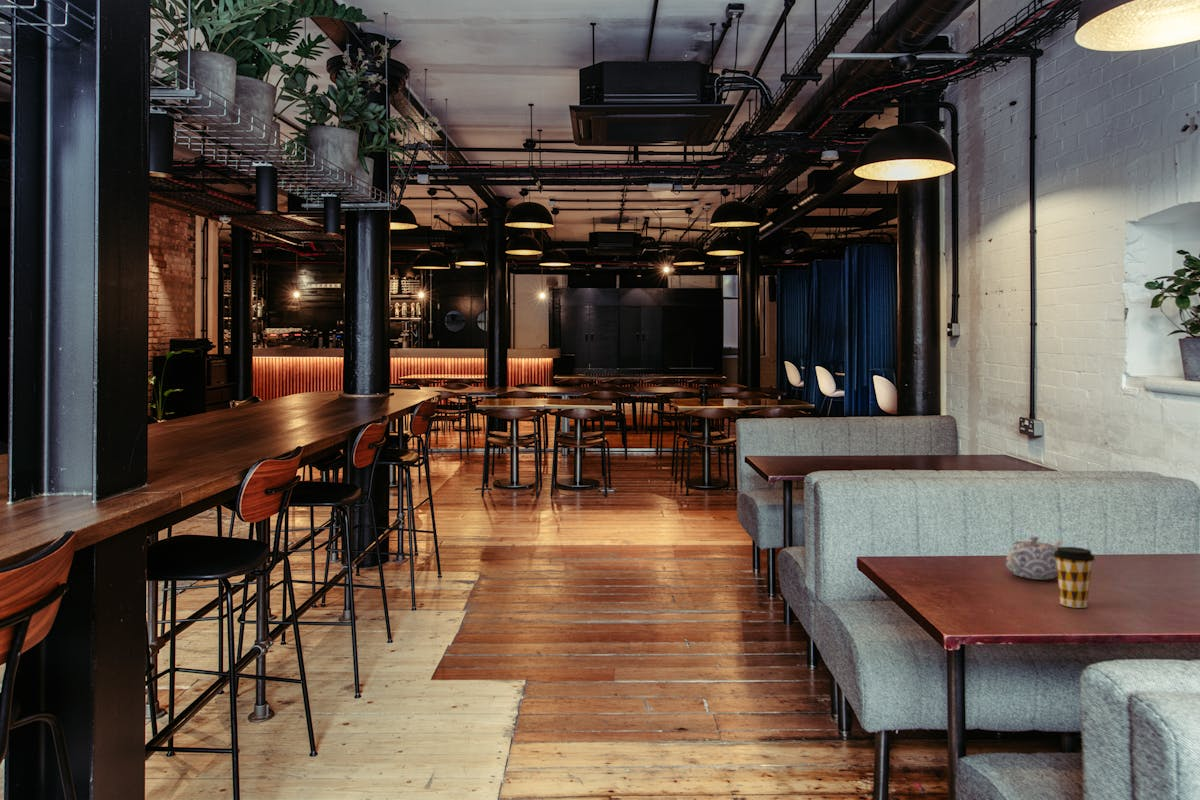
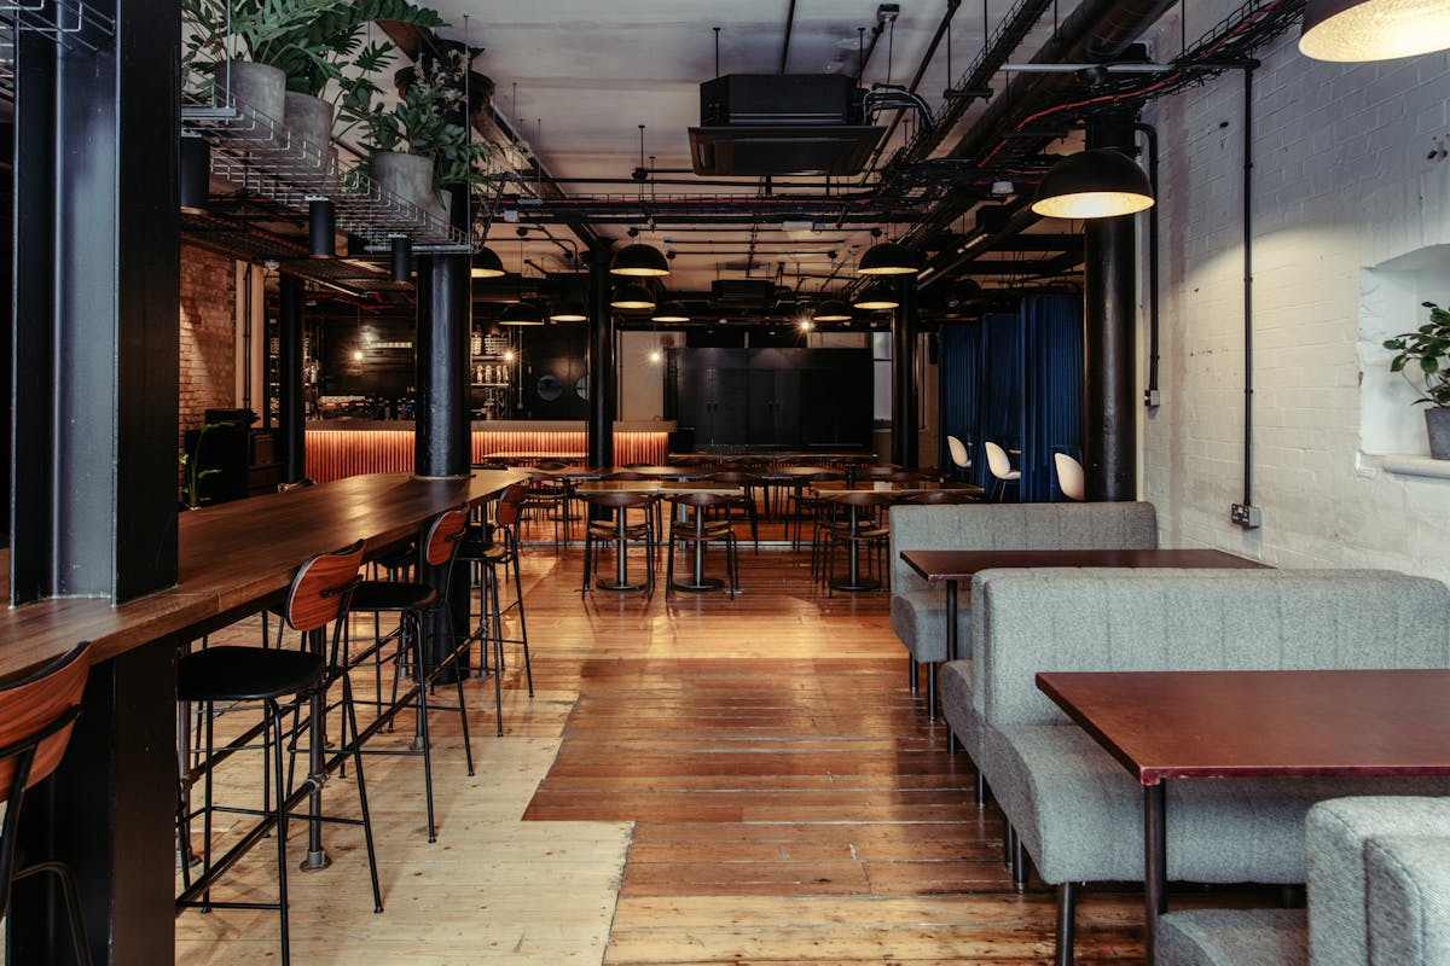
- teapot (1035, 555)
- coffee cup (1073, 577)
